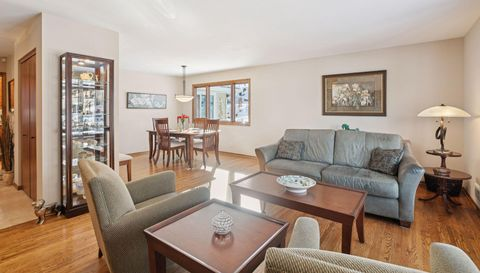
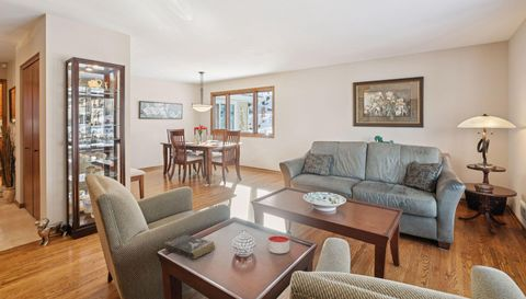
+ book (190, 245)
+ candle (278, 243)
